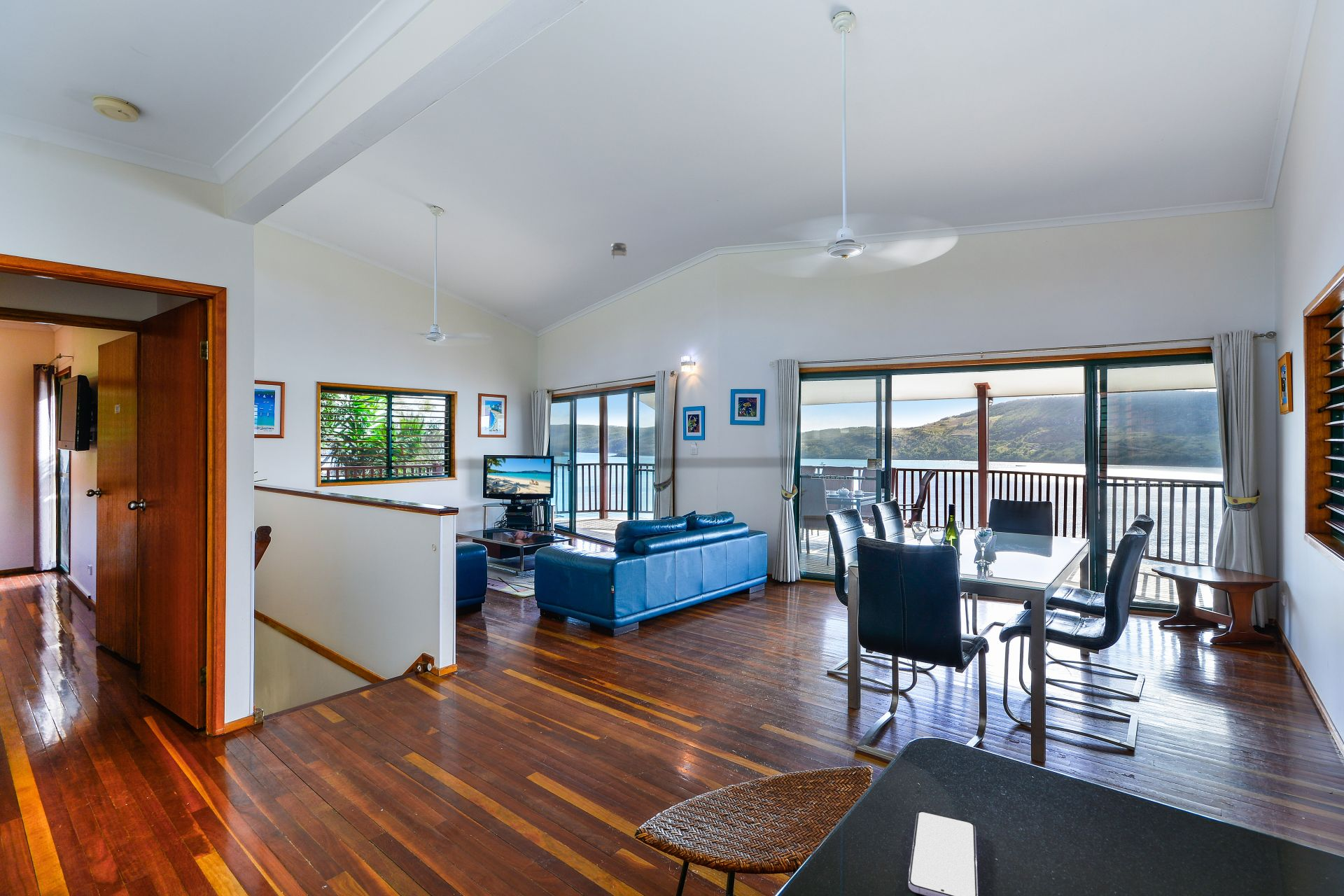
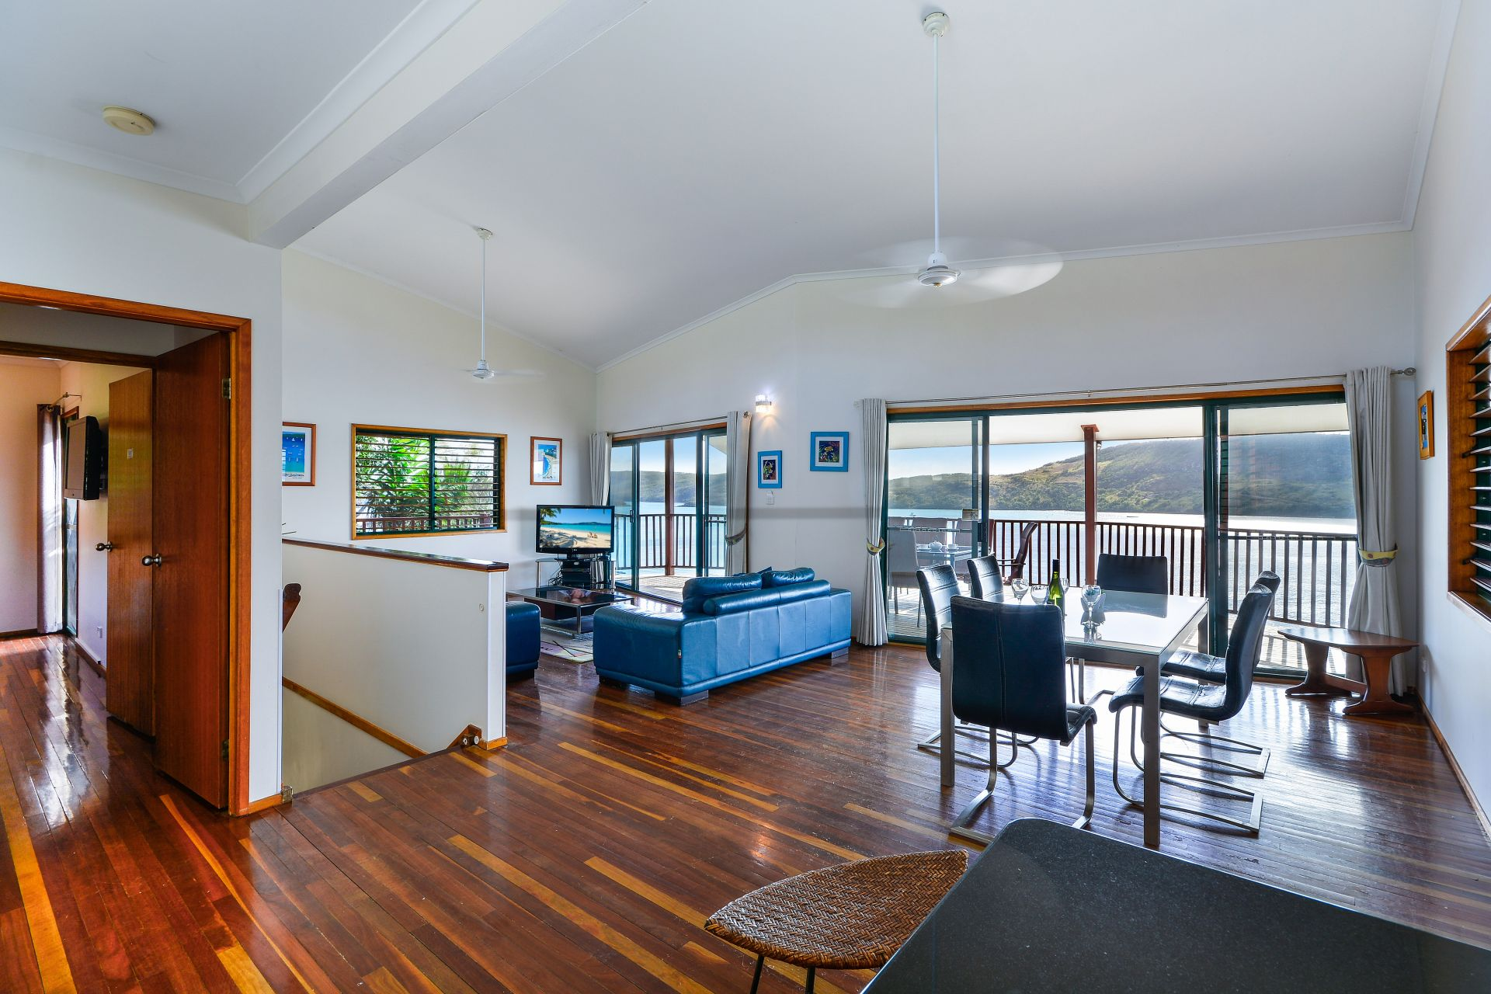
- smartphone (944, 854)
- smoke detector (619, 252)
